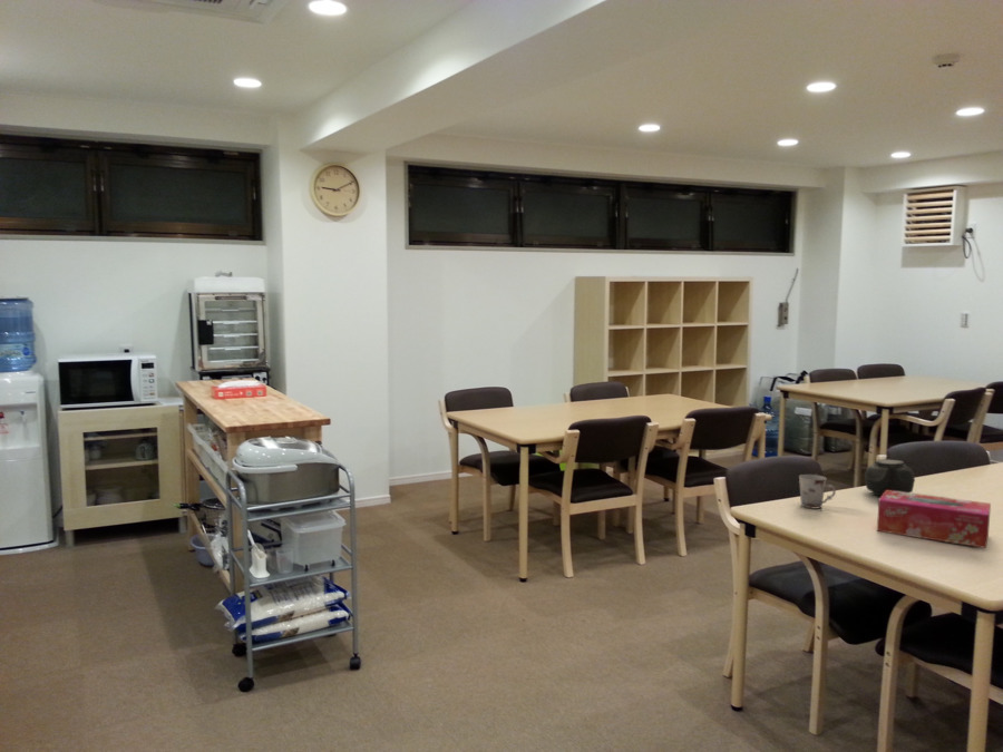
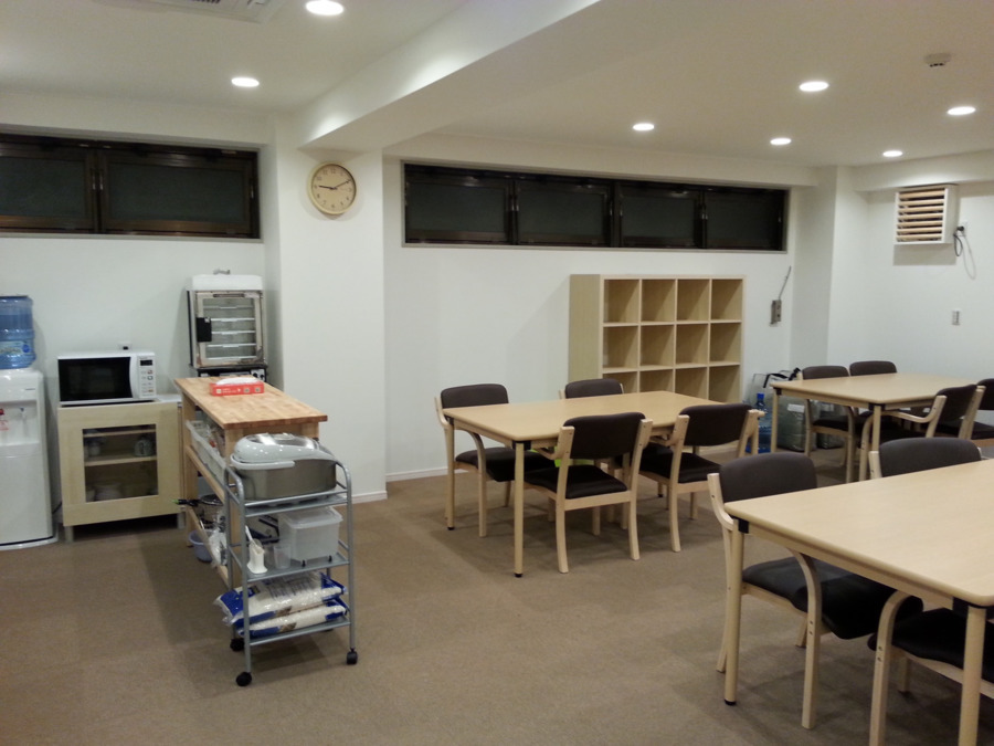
- teapot (889, 479)
- cup (817, 492)
- tissue box (933, 517)
